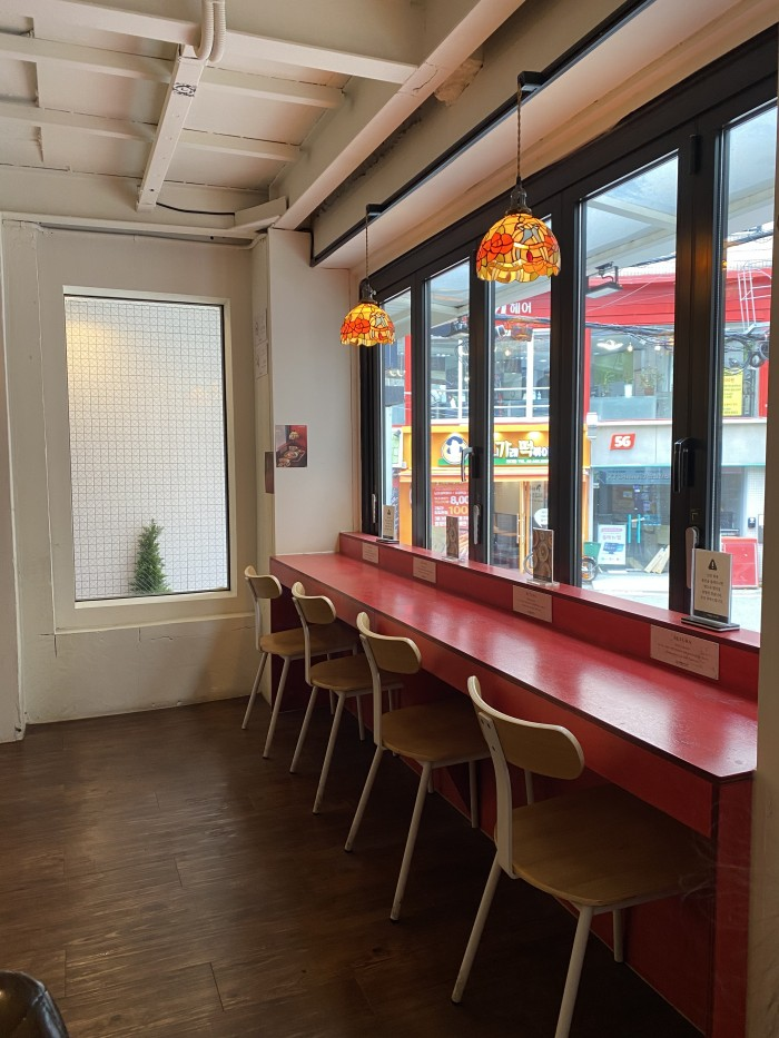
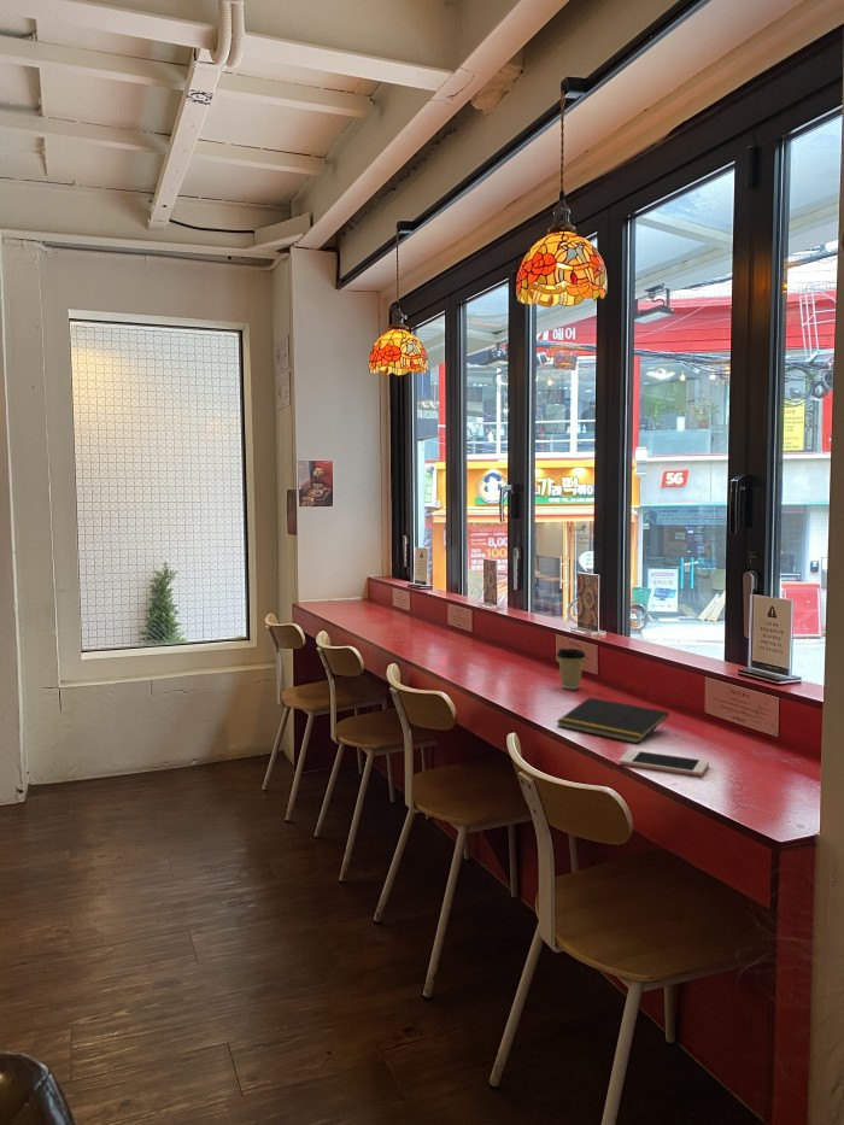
+ cell phone (663, 762)
+ notepad (611, 719)
+ coffee cup (570, 668)
